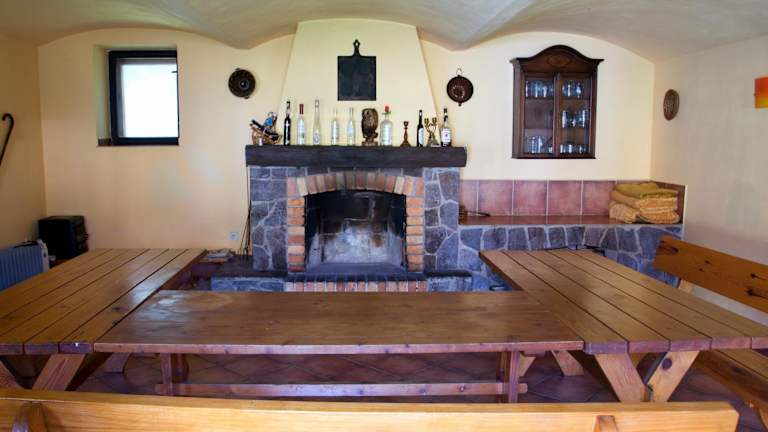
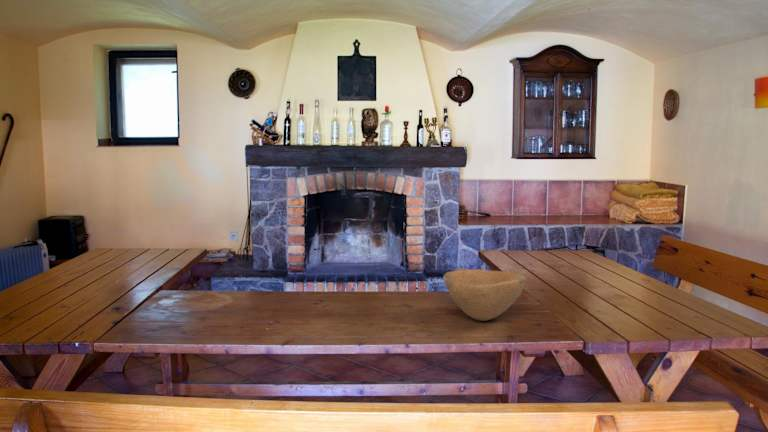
+ bowl (483, 296)
